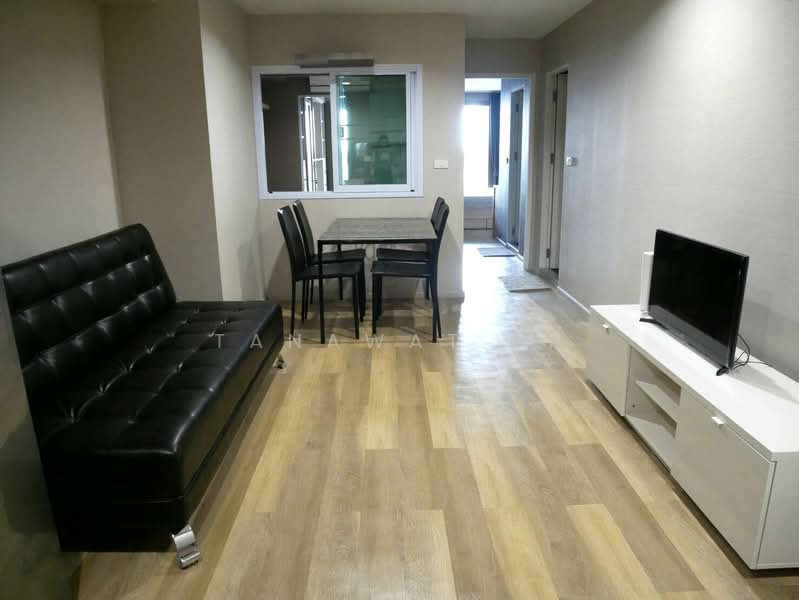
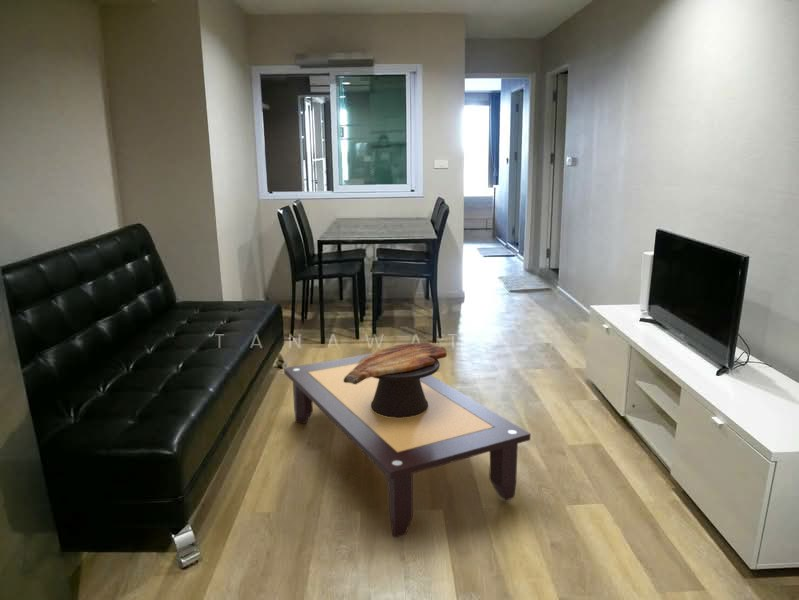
+ coffee table (390, 426)
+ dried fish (393, 382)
